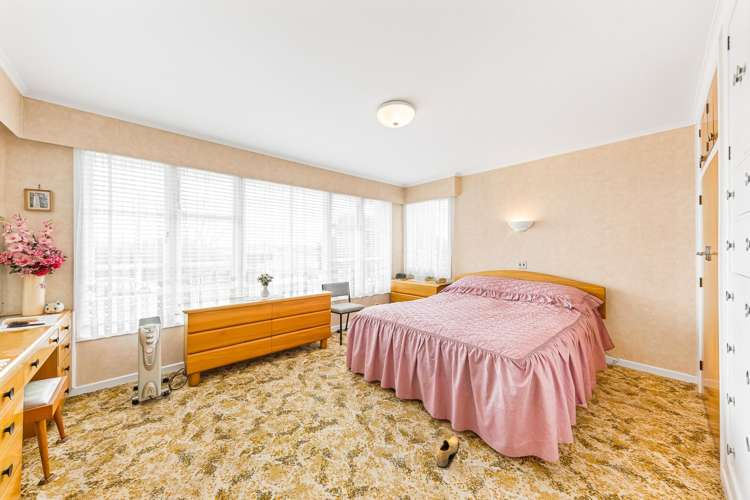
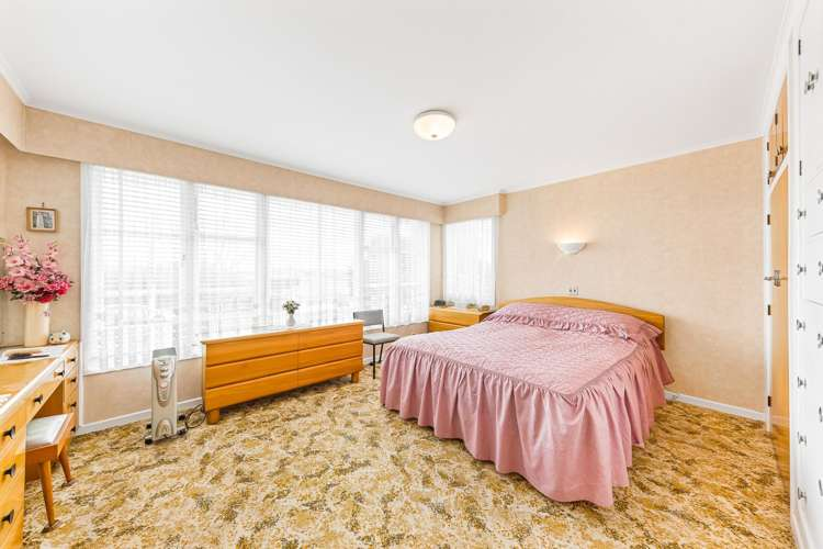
- shoe (447, 445)
